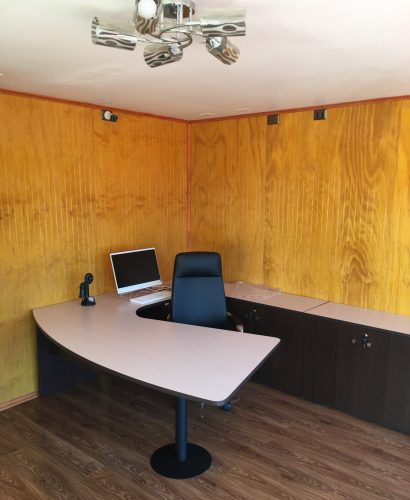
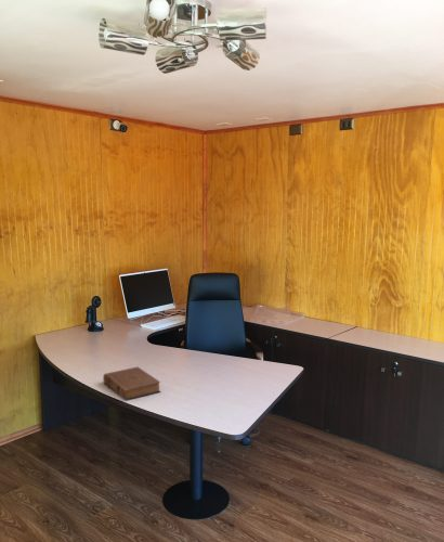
+ book (131, 383)
